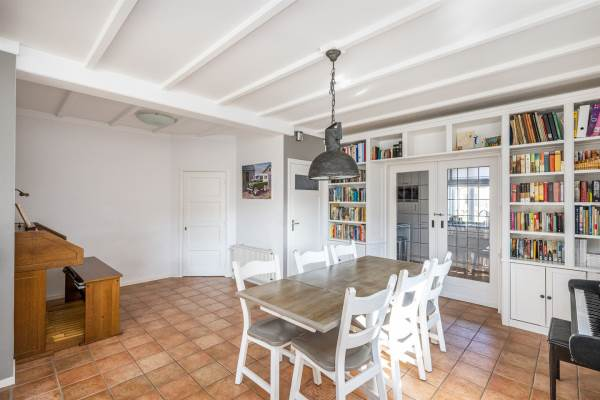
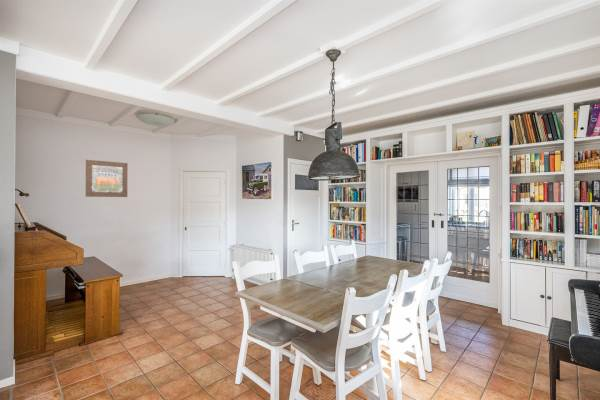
+ wall art (107, 179)
